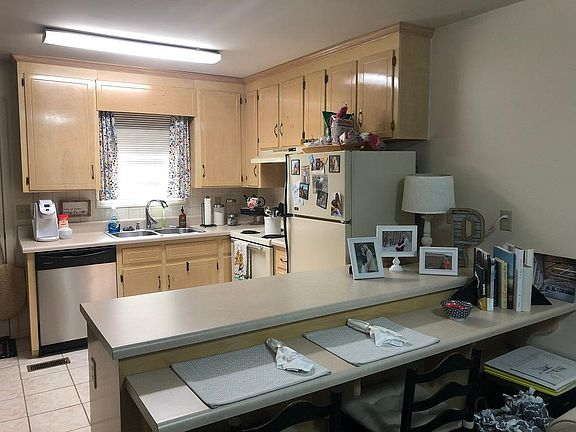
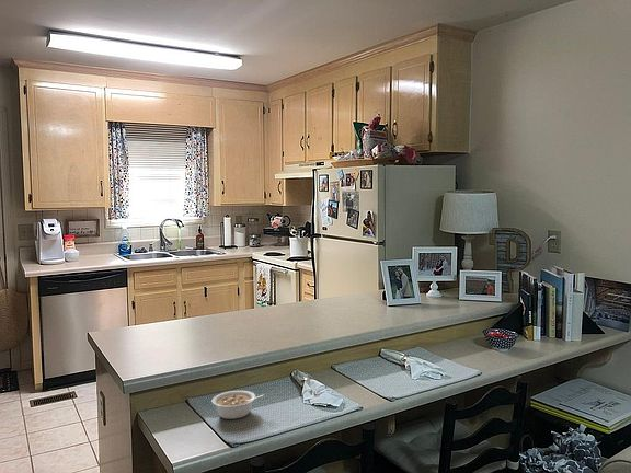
+ legume (236, 403)
